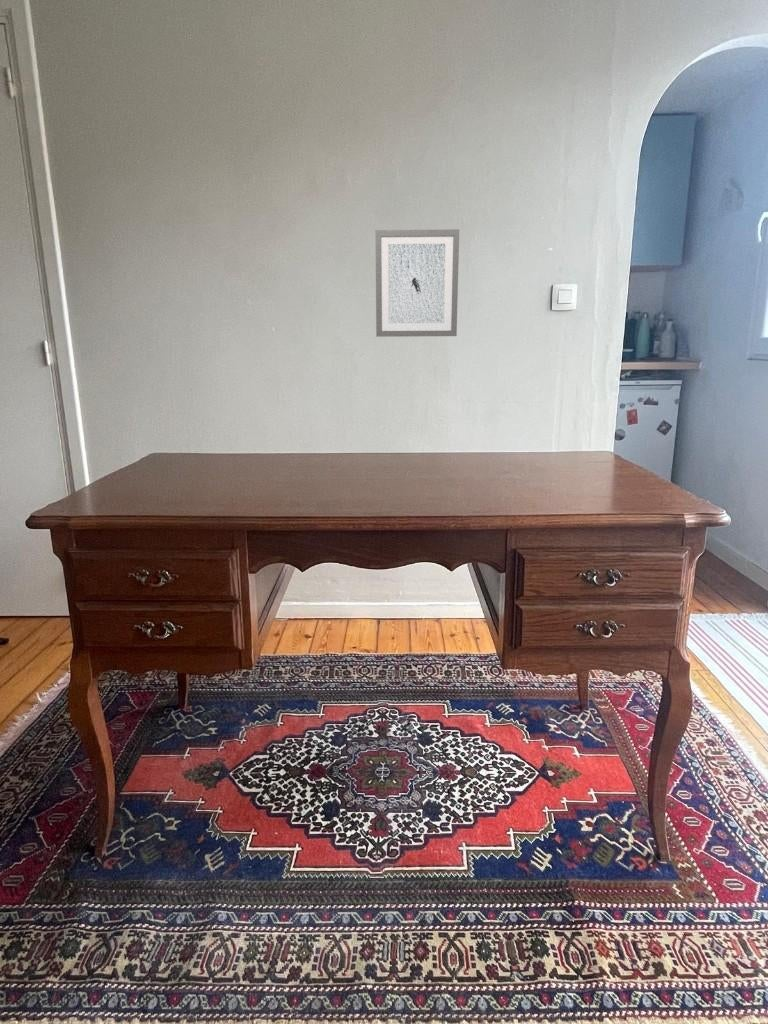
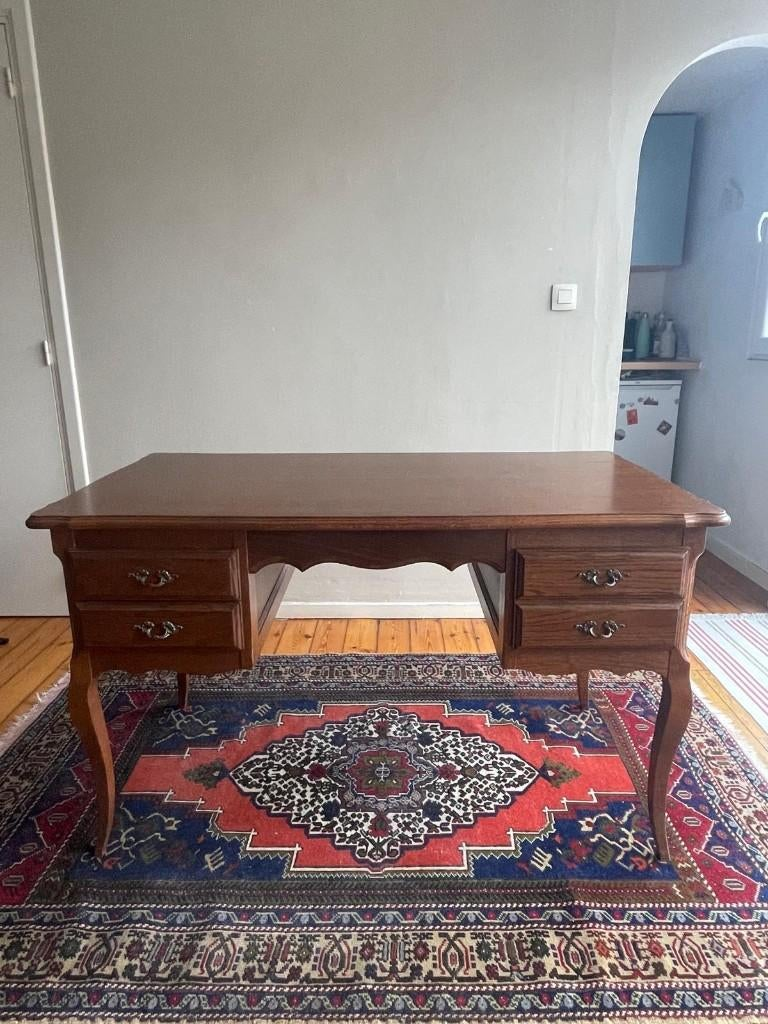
- wall art (416, 284)
